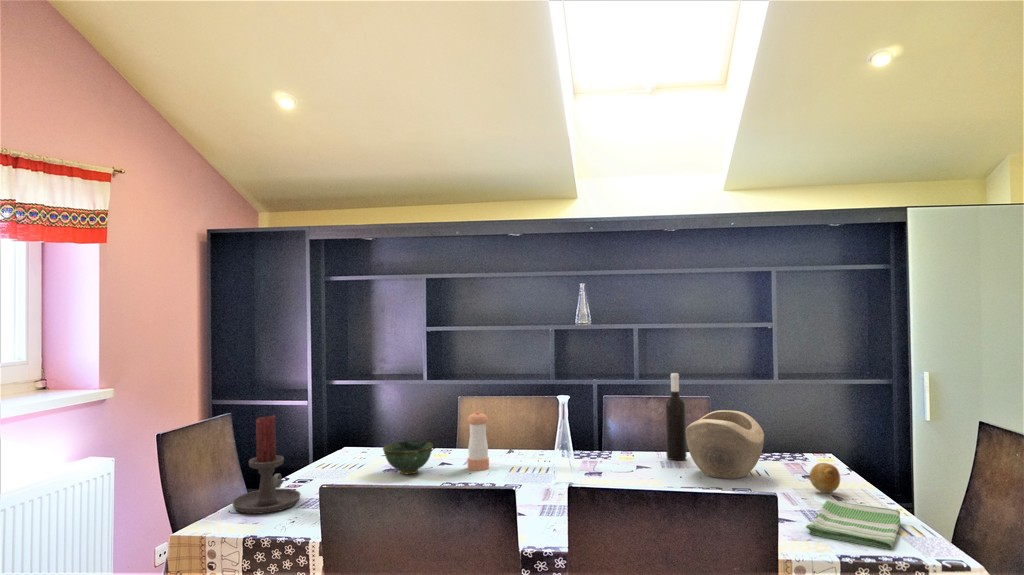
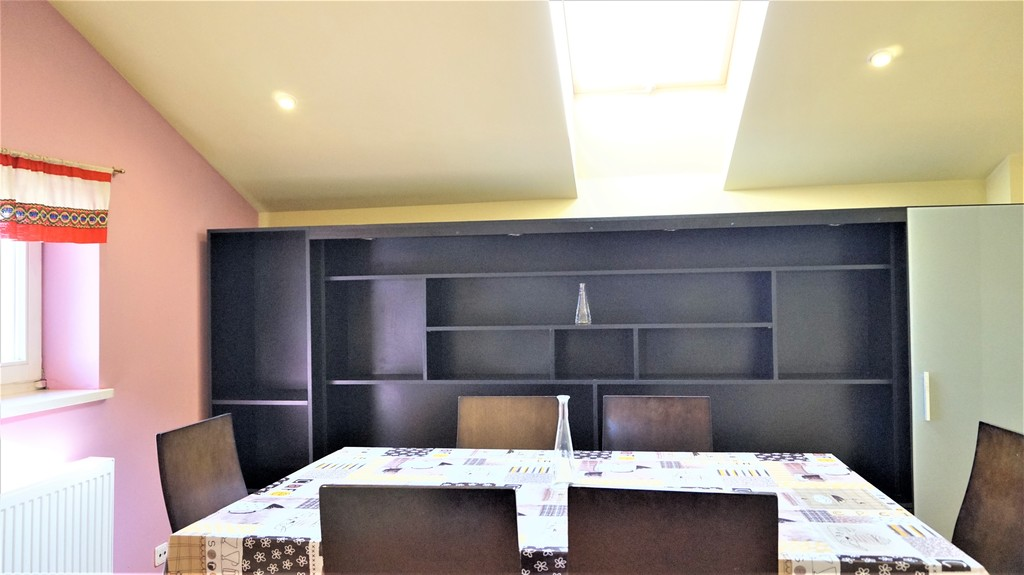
- bowl (408, 459)
- dish towel (855, 521)
- fruit (825, 477)
- wine bottle (675, 415)
- decorative bowl (724, 443)
- pepper shaker (477, 439)
- candle holder (268, 458)
